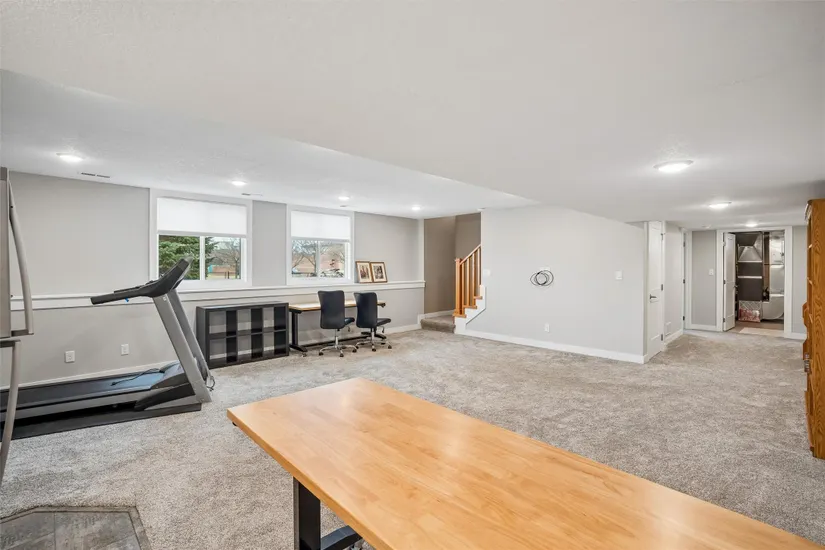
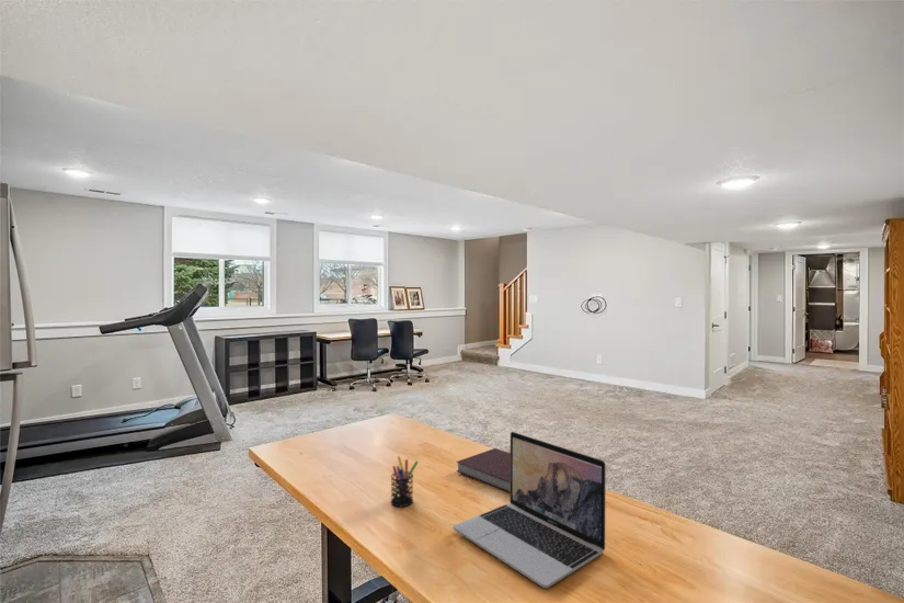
+ pen holder (404, 478)
+ notebook (505, 469)
+ laptop (525, 497)
